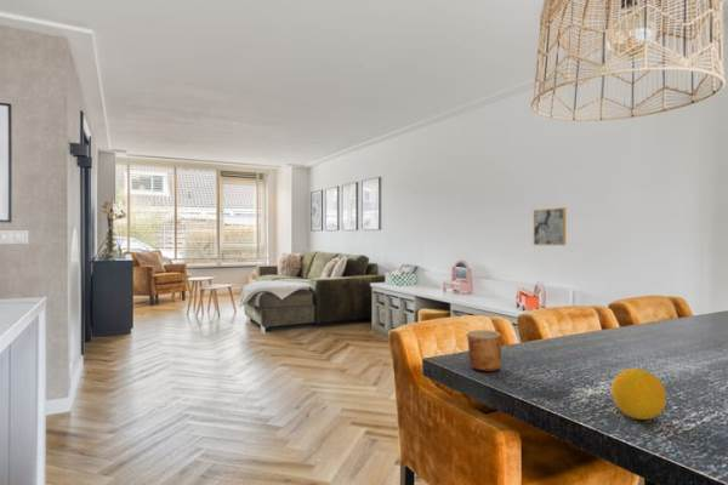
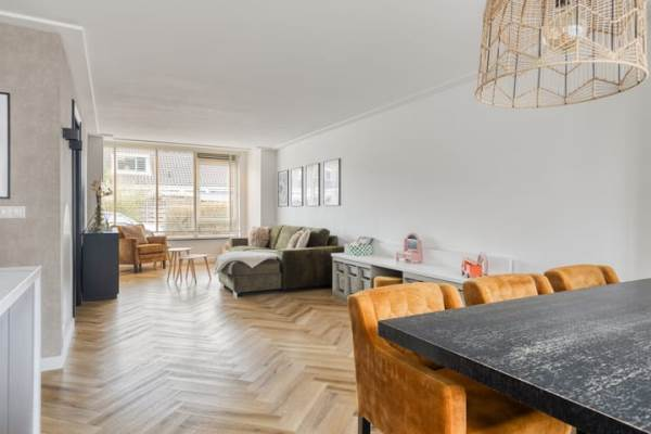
- wall art (548, 227)
- fruit (637, 392)
- cup (483, 349)
